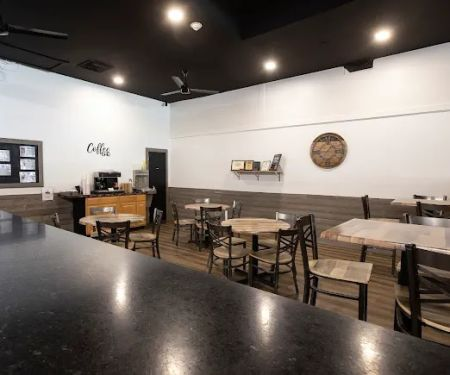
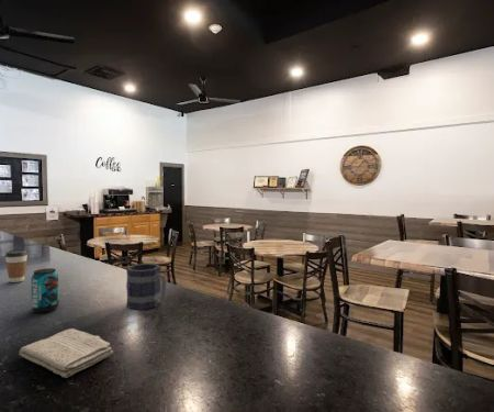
+ washcloth (67, 349)
+ mug (148, 287)
+ coffee cup (16, 266)
+ beverage can (45, 289)
